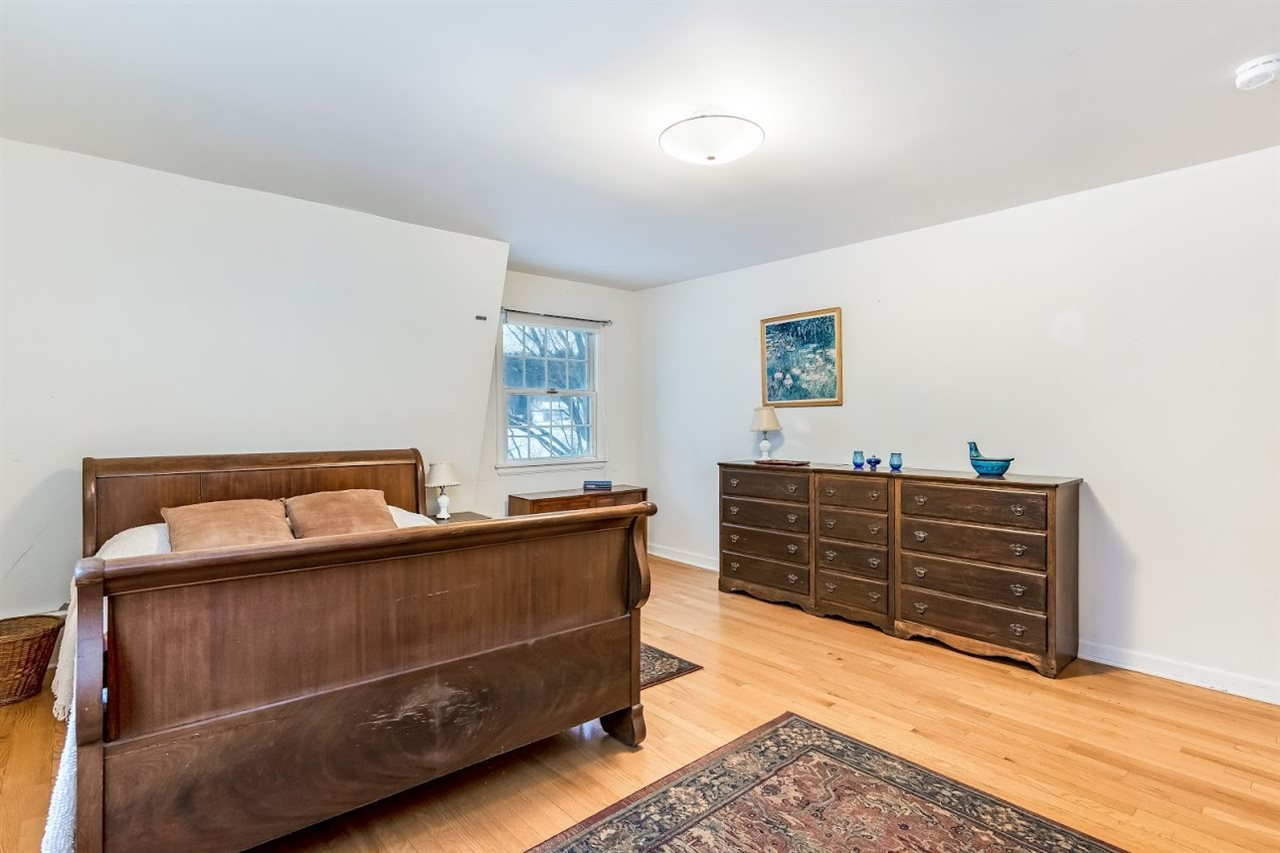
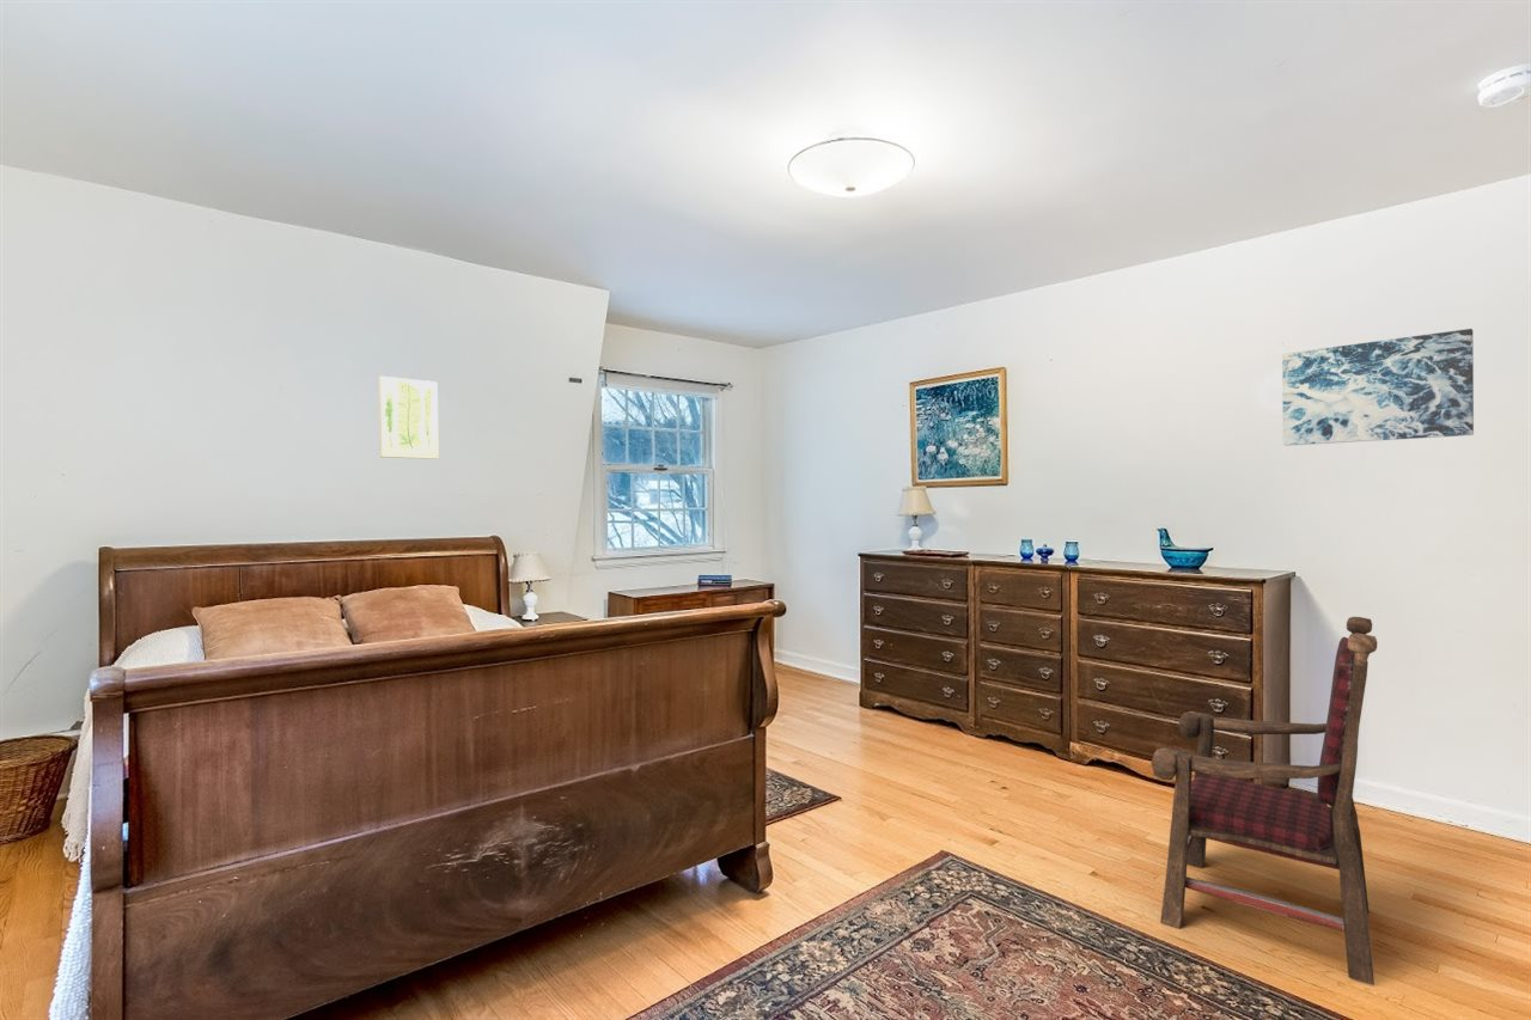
+ wall art (1371, 391)
+ wall art (409, 419)
+ armchair (1263, 765)
